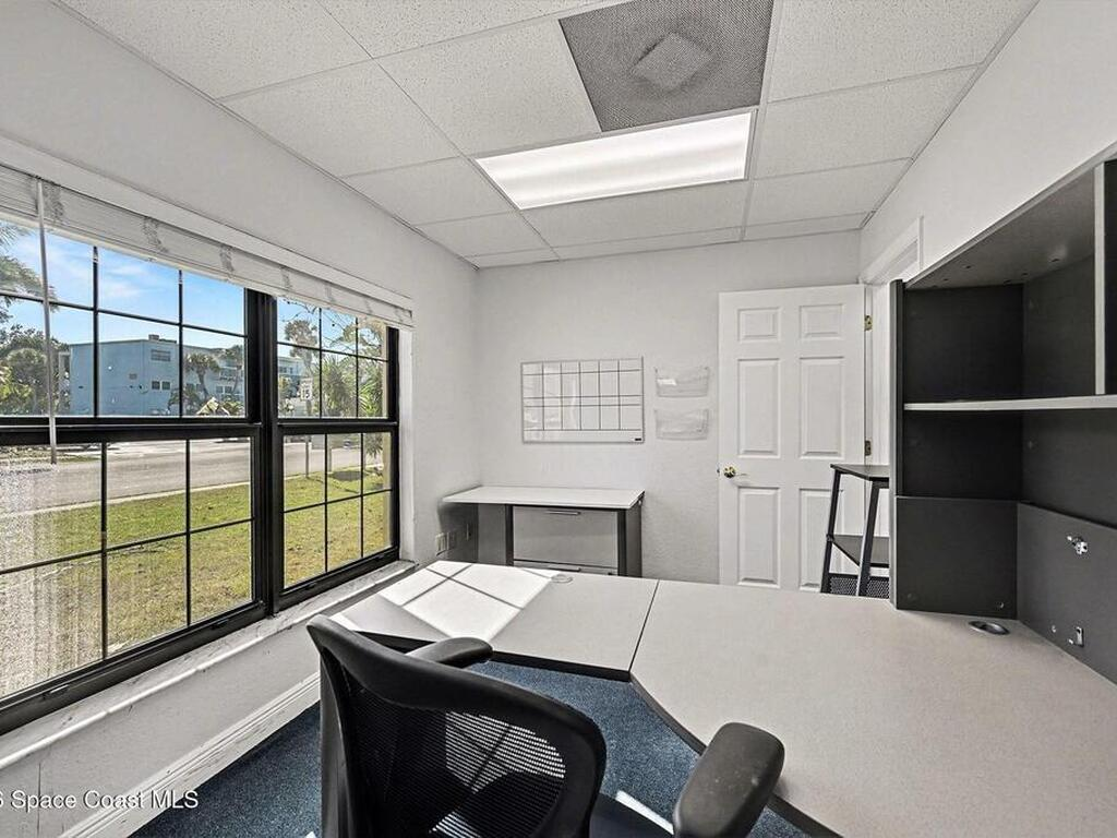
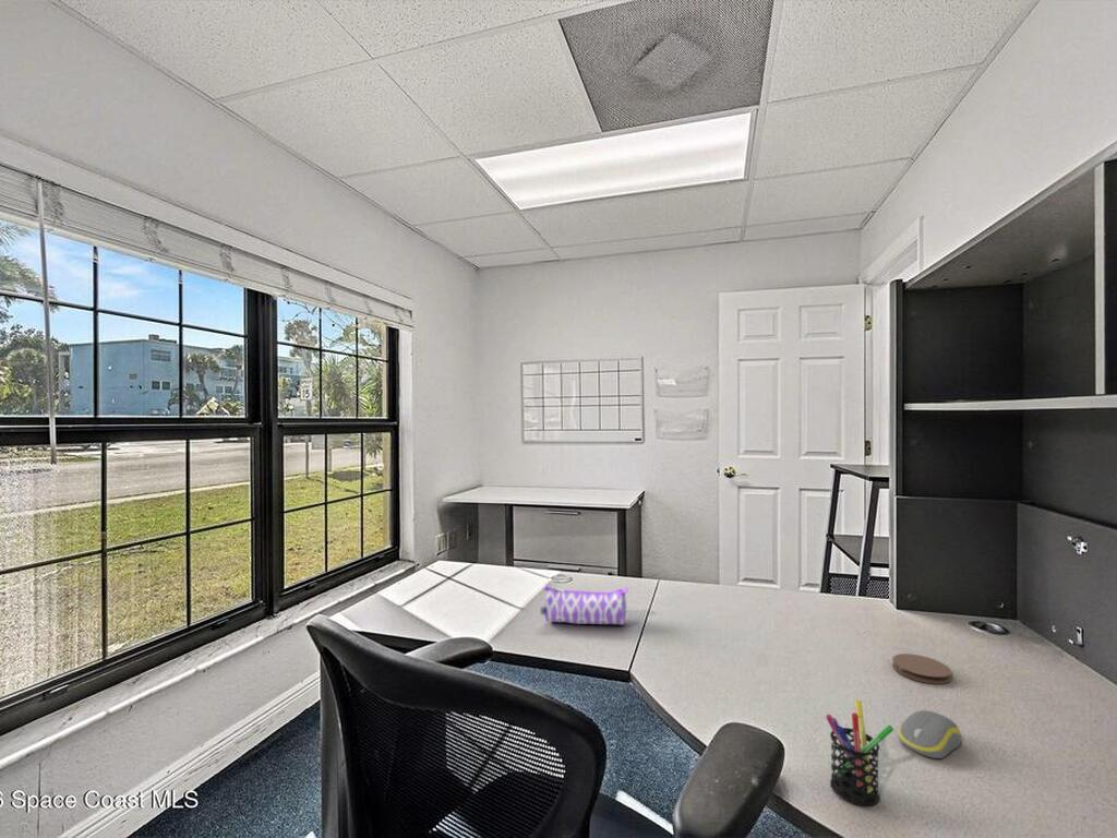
+ coaster (921, 668)
+ pencil case (585, 603)
+ pen holder (860, 750)
+ computer mouse (929, 730)
